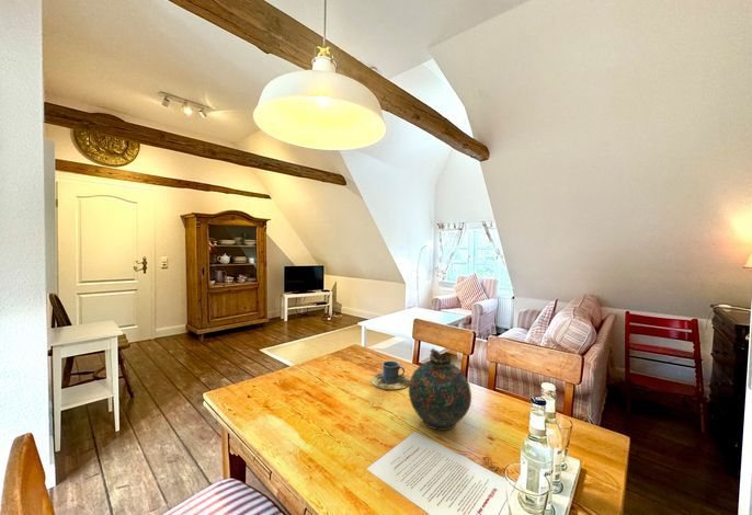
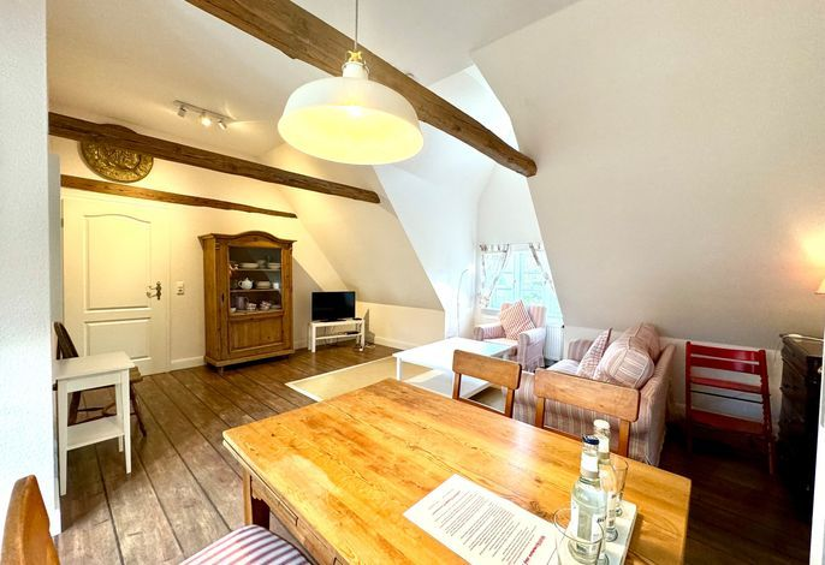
- cup (390, 371)
- snuff bottle (438, 386)
